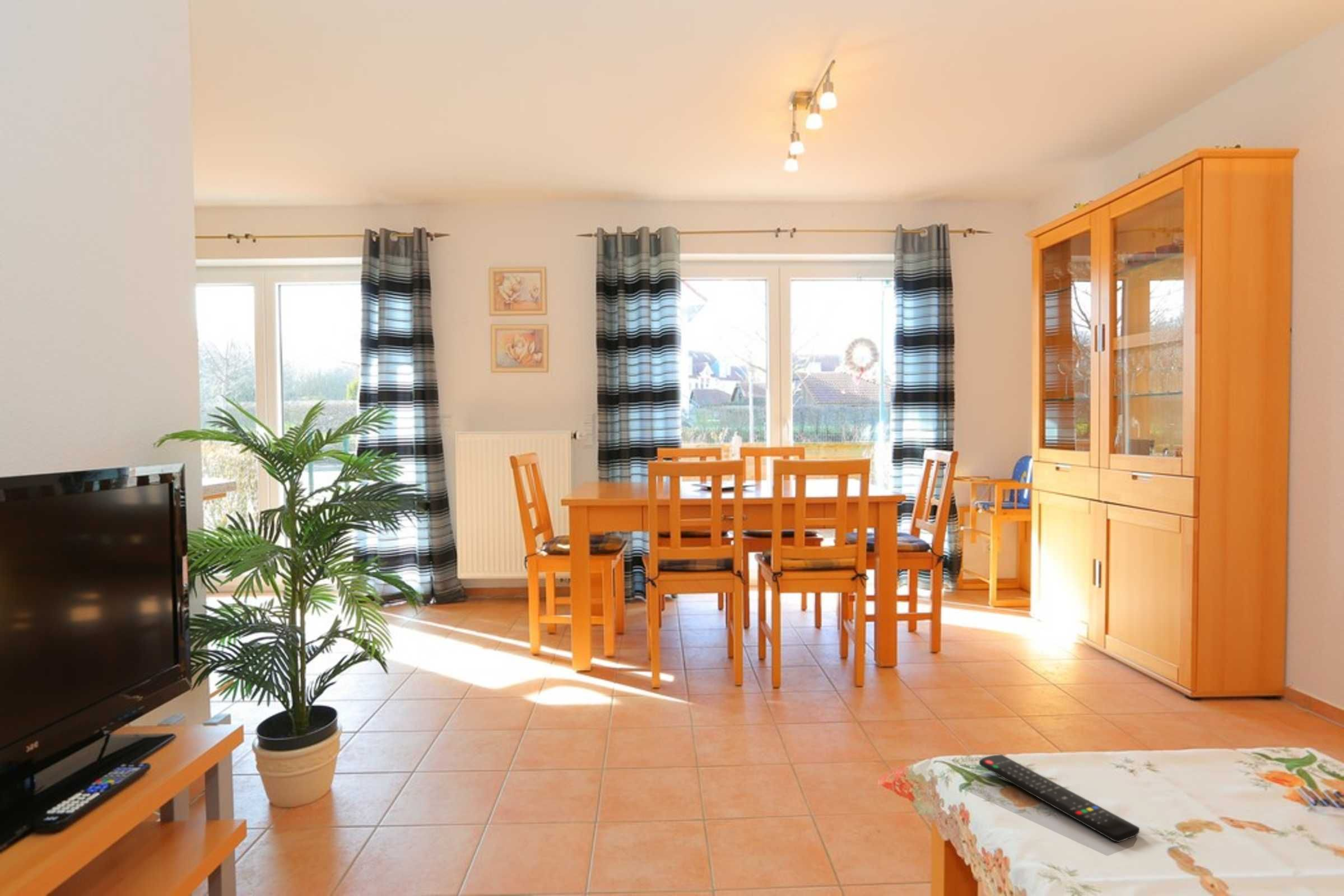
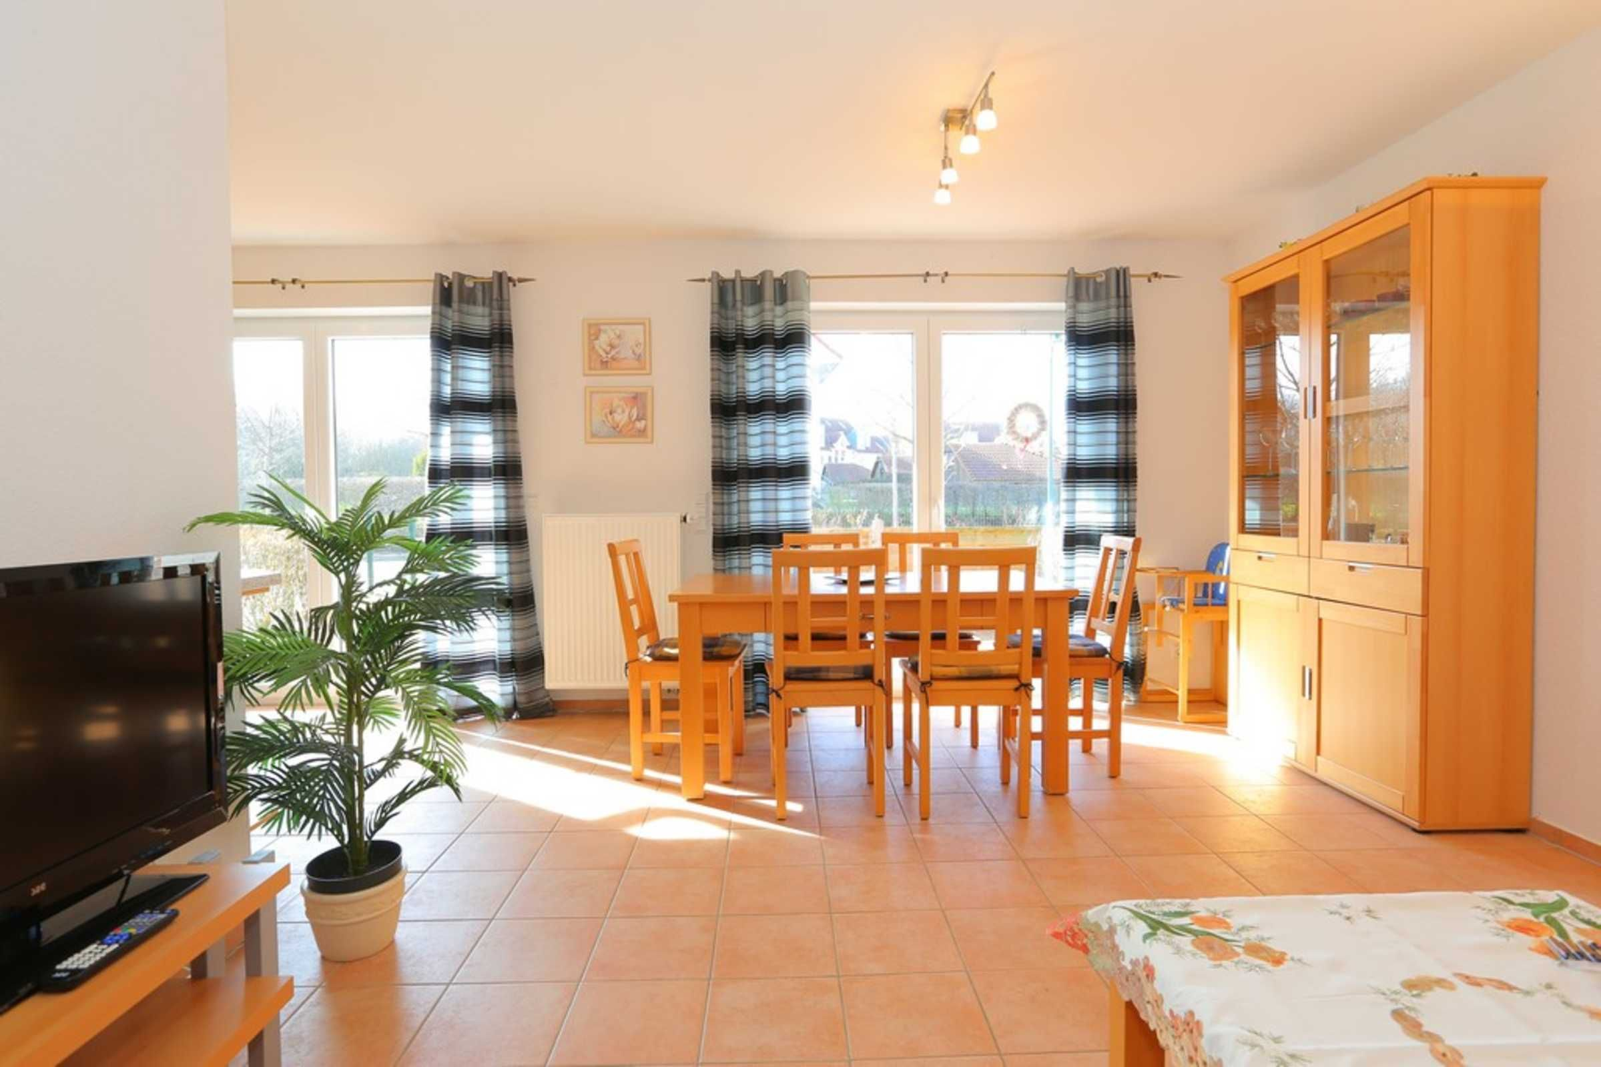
- remote control (1050, 794)
